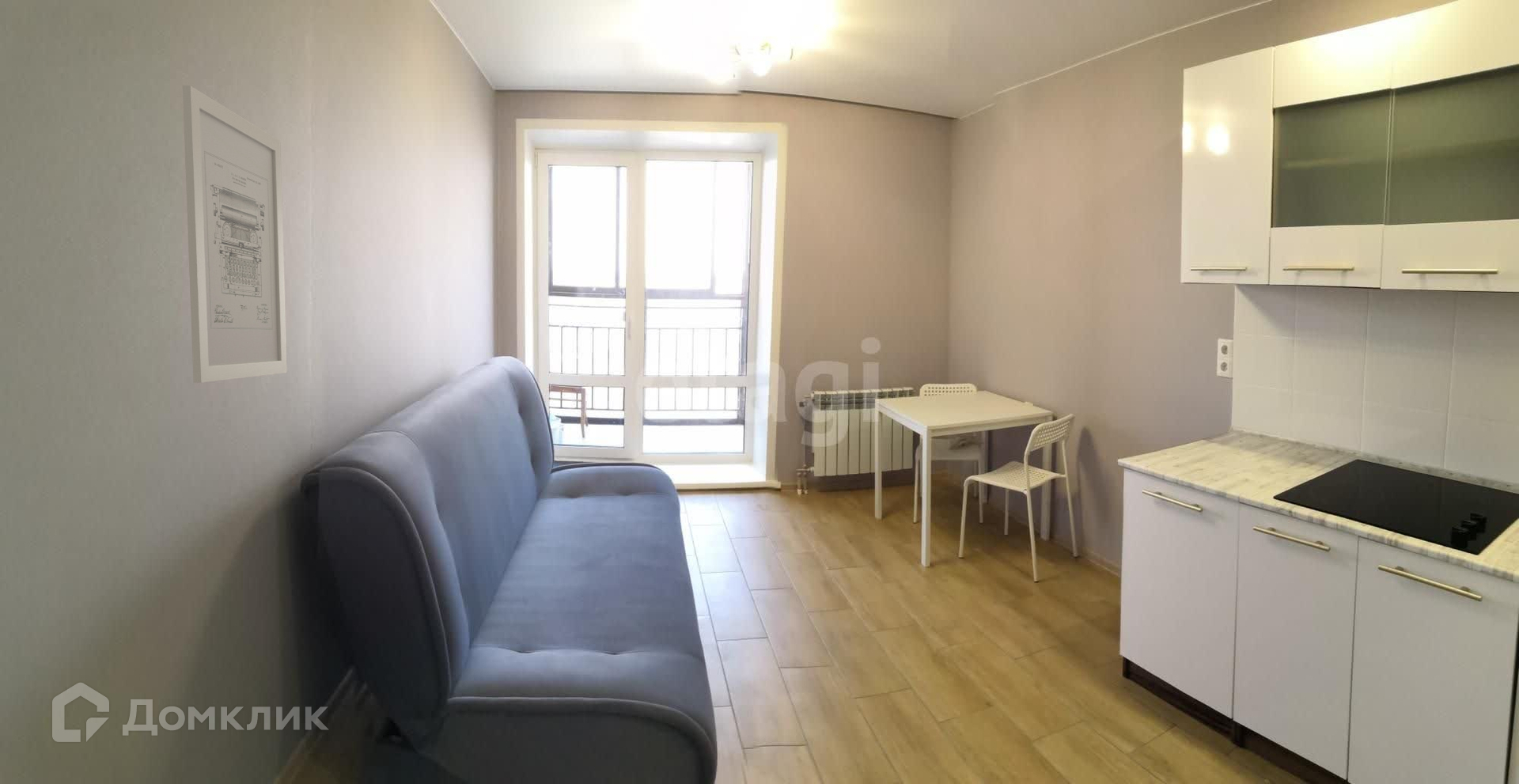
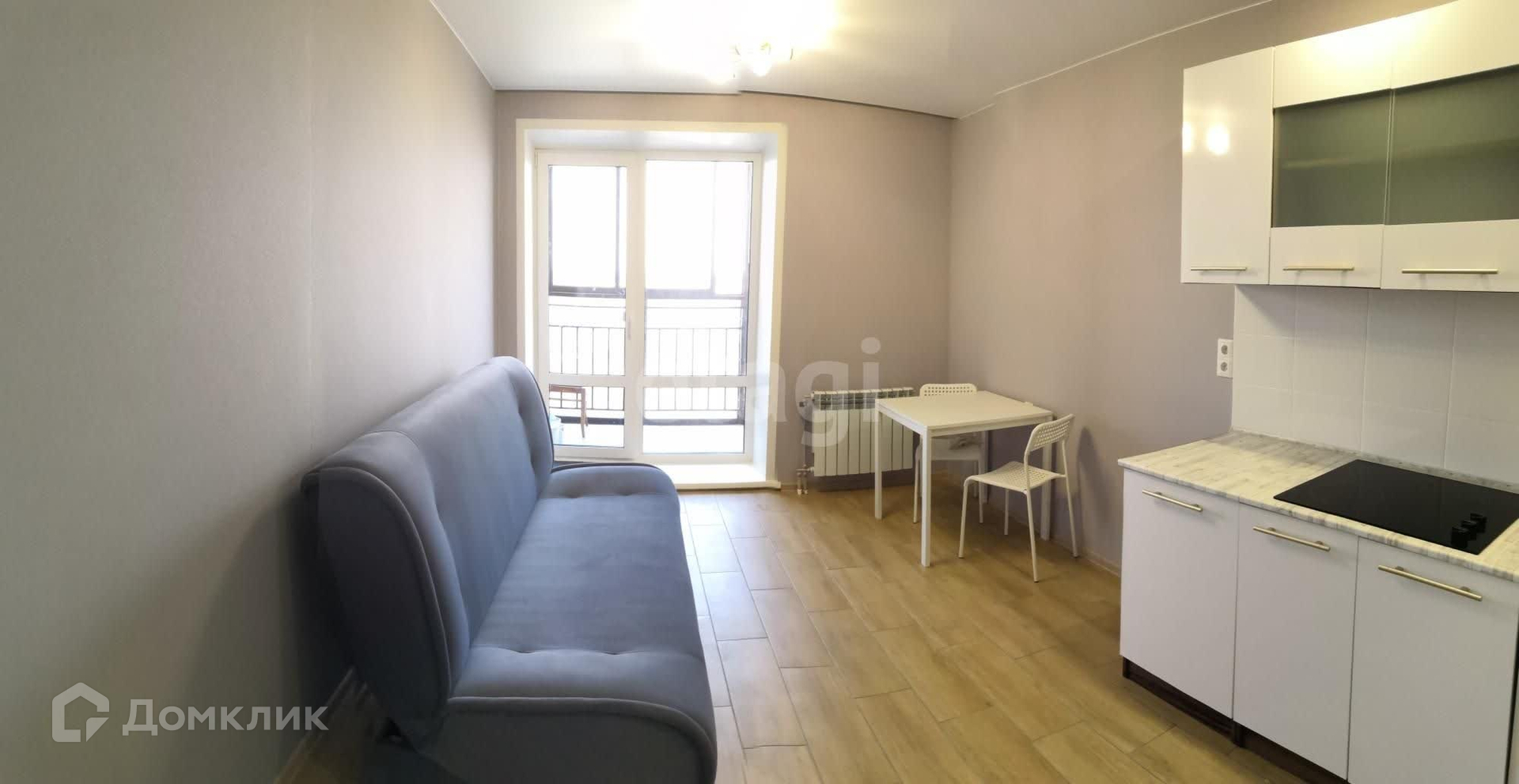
- wall art (241, 248)
